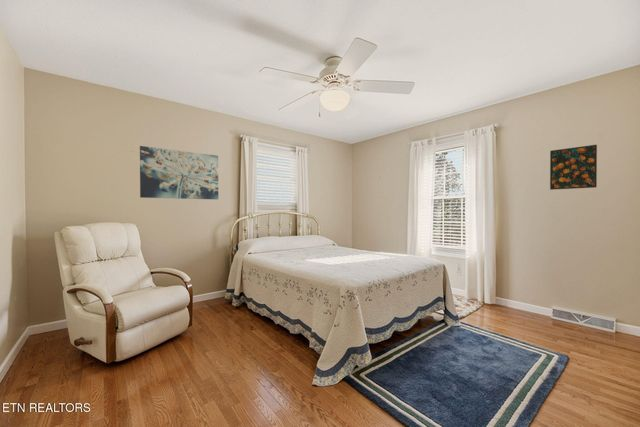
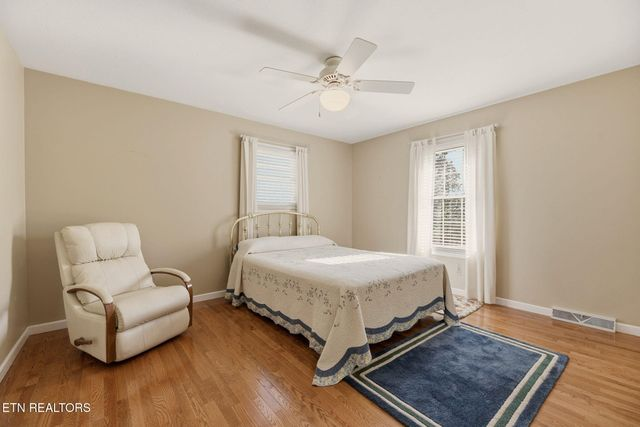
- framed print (572, 168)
- wall art (182, 175)
